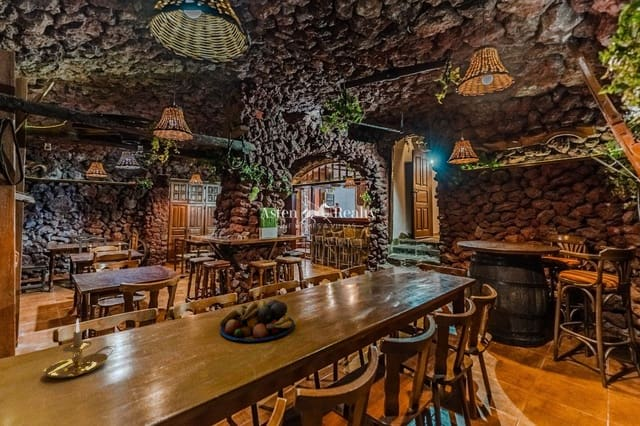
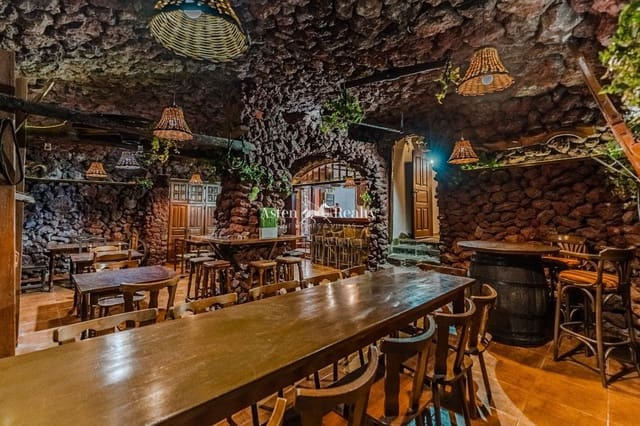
- candle holder (82, 342)
- fruit bowl (257, 314)
